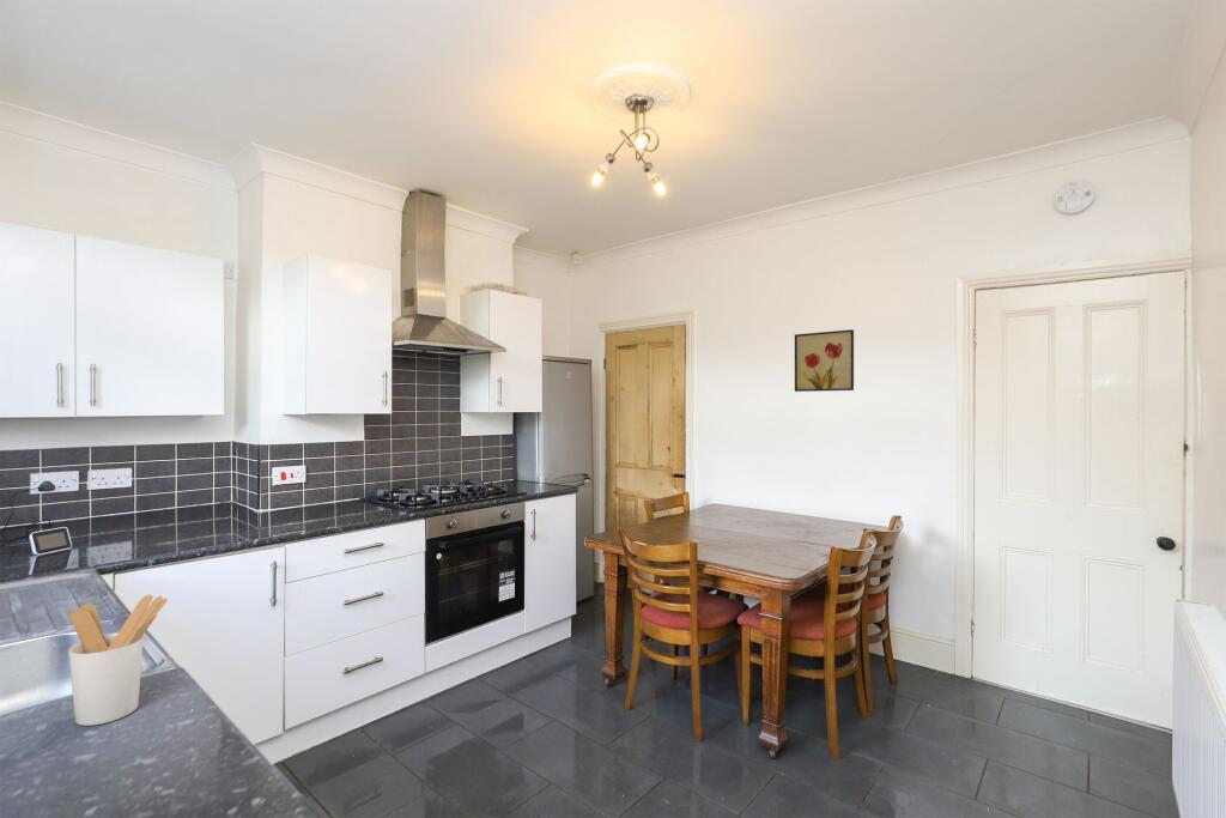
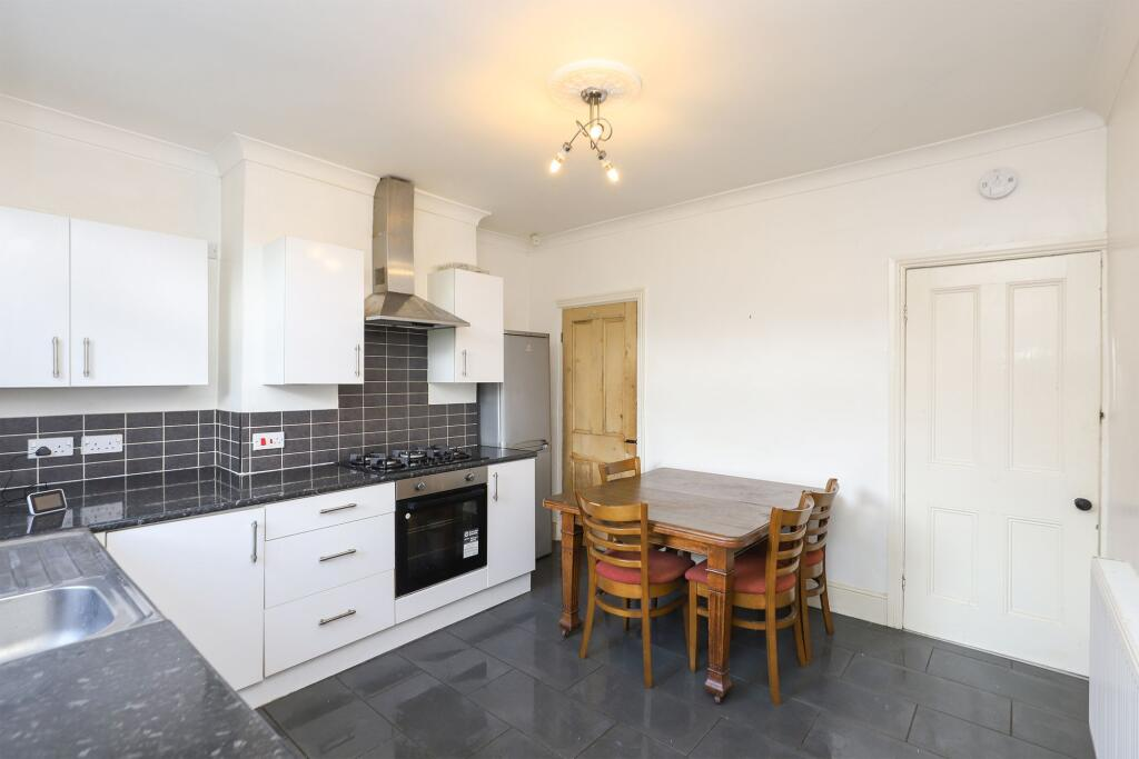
- utensil holder (122, 654)
- wall art (824, 362)
